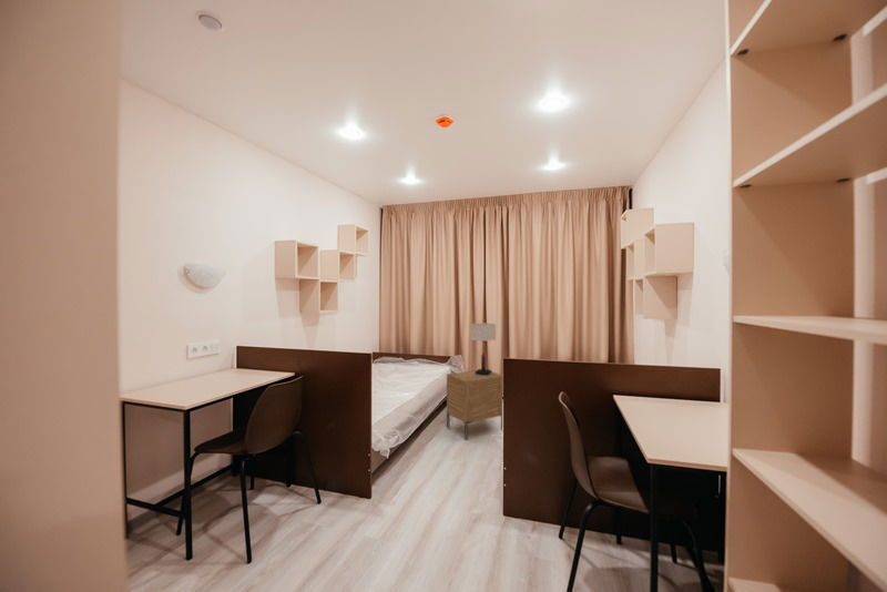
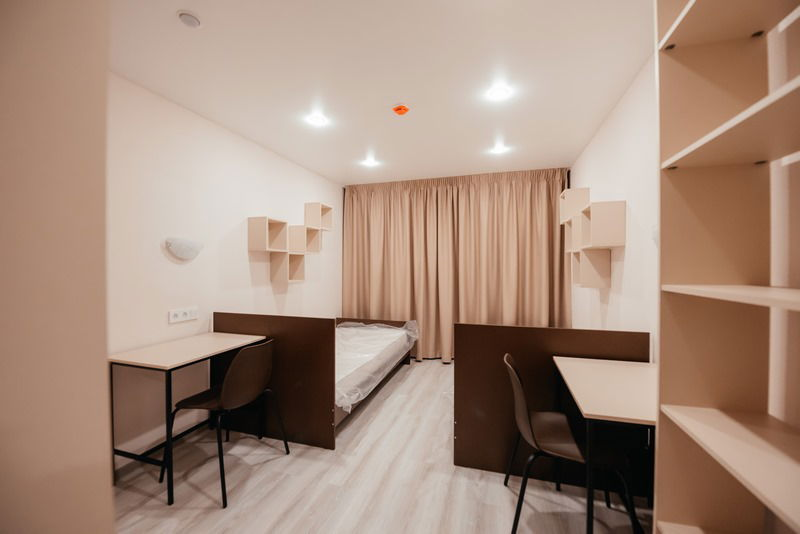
- table lamp (482, 355)
- nightstand (475, 401)
